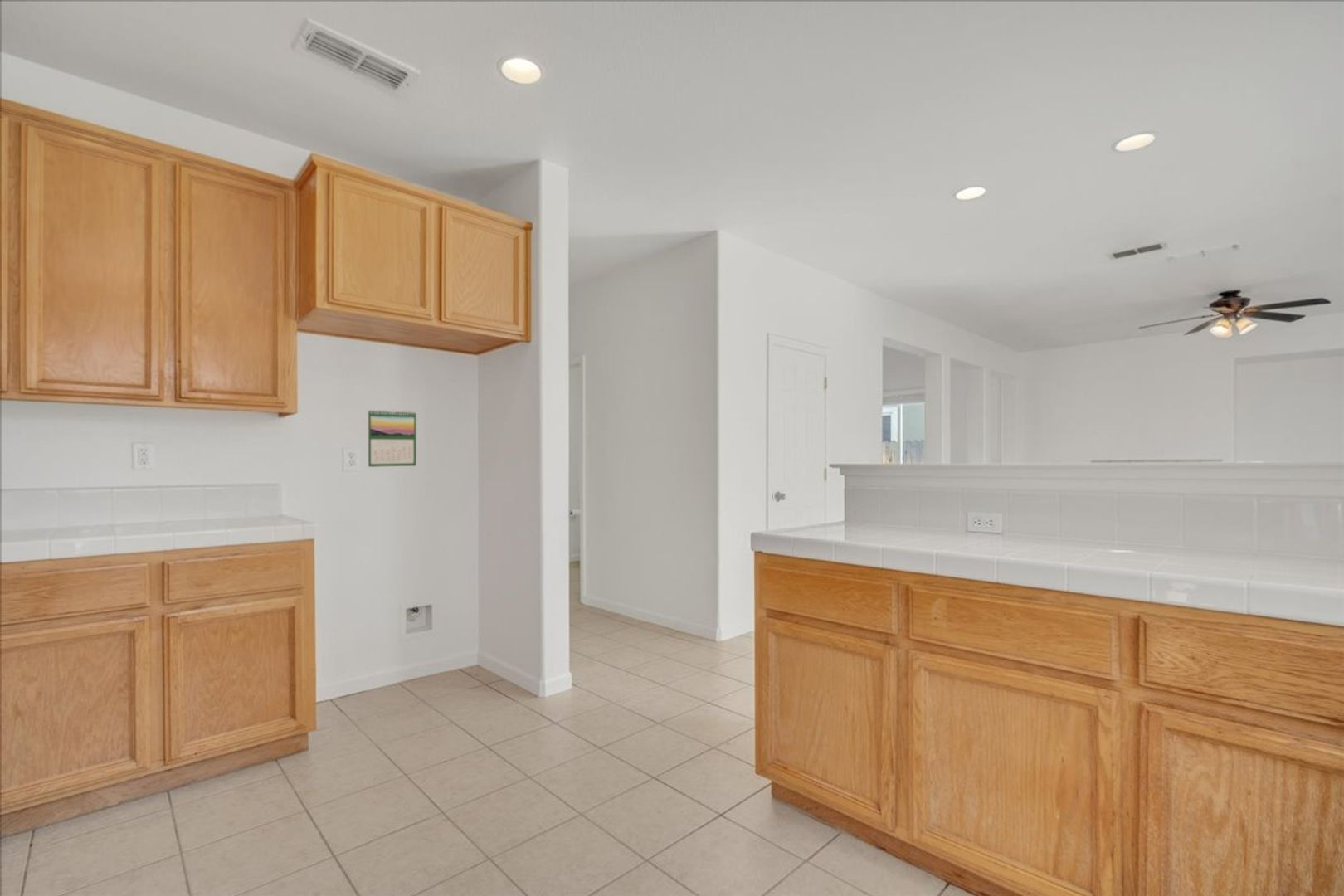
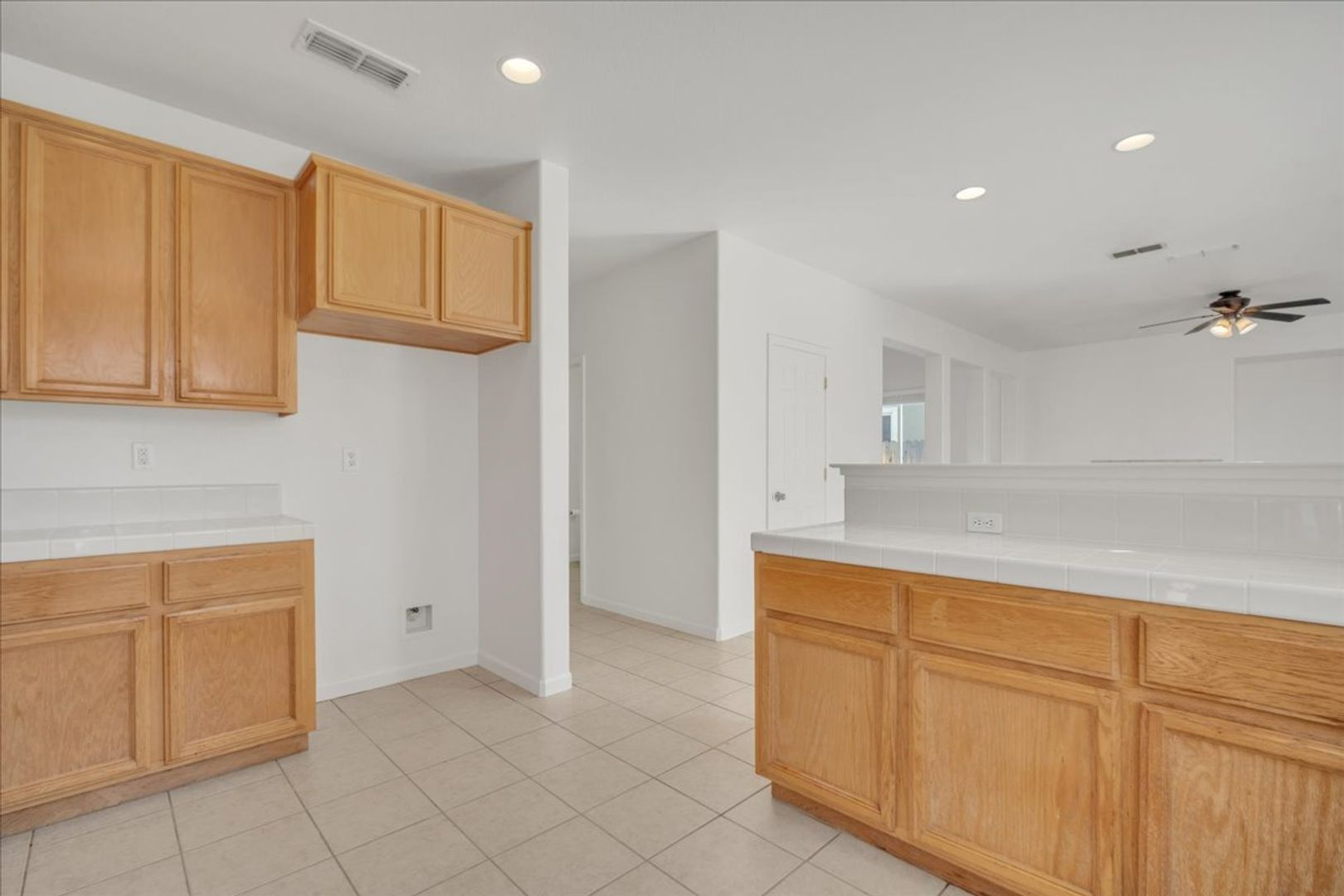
- calendar (392, 437)
